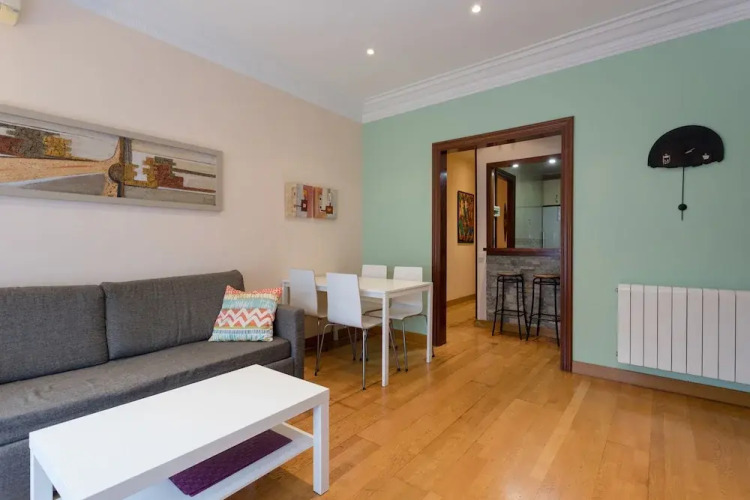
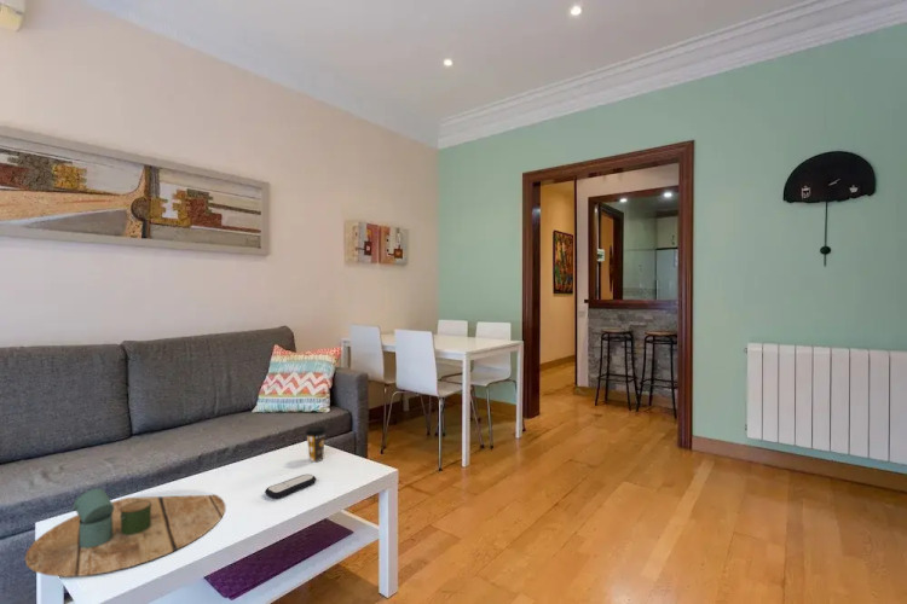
+ coffee cup (316, 443)
+ decorative tray (135, 501)
+ remote control (291, 484)
